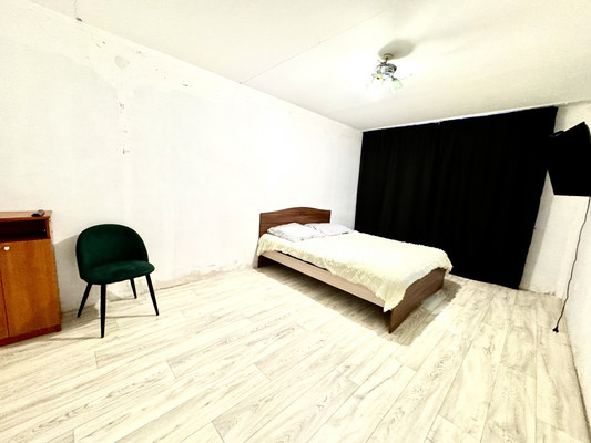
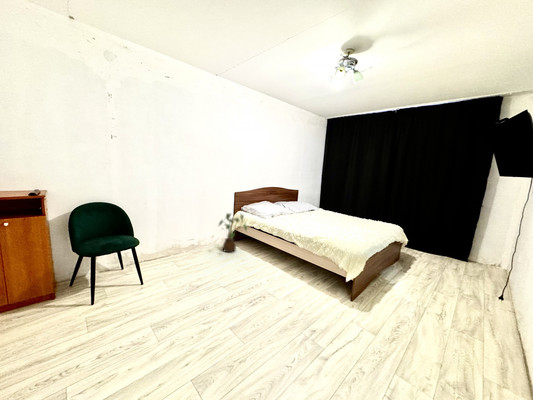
+ house plant (232, 233)
